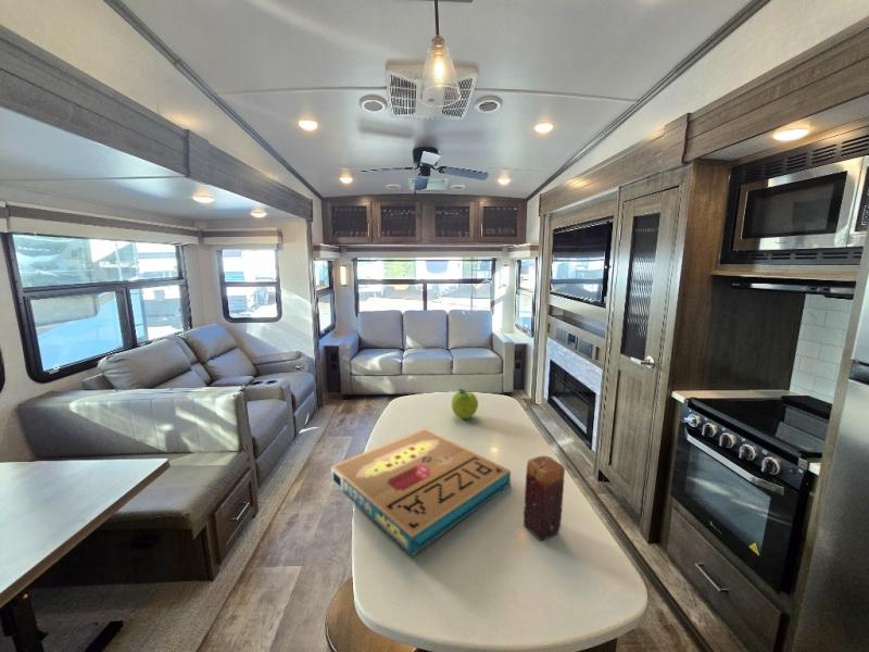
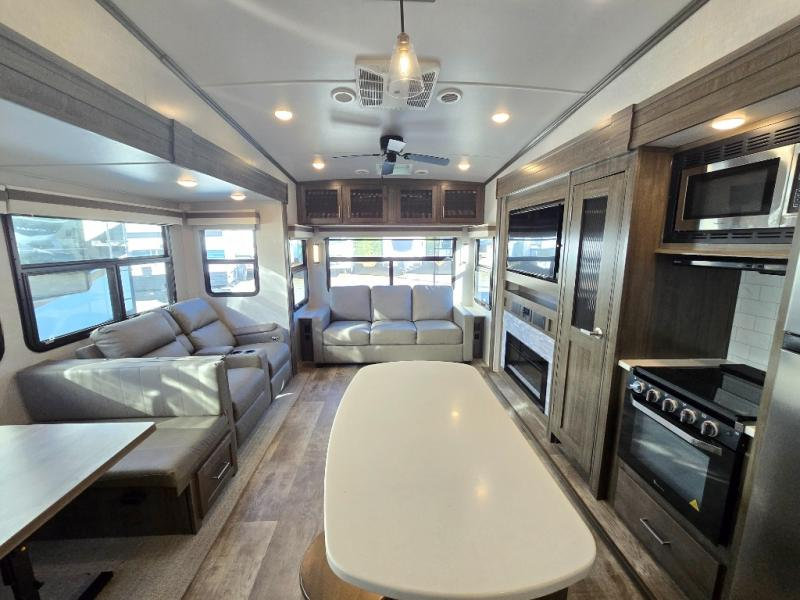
- fruit (464, 403)
- candle (543, 496)
- pizza box (419, 476)
